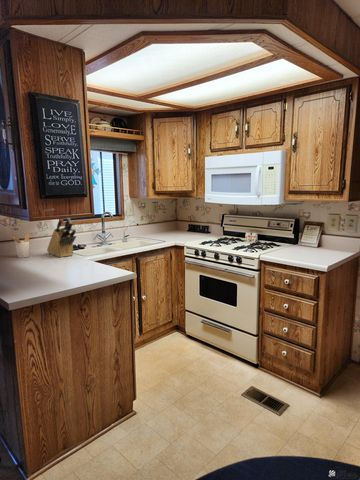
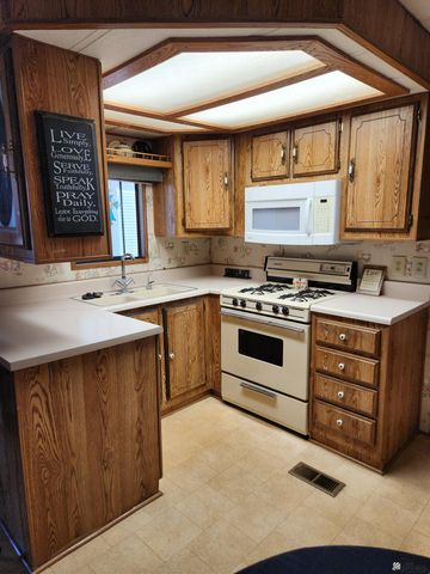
- utensil holder (20, 246)
- knife block (61, 236)
